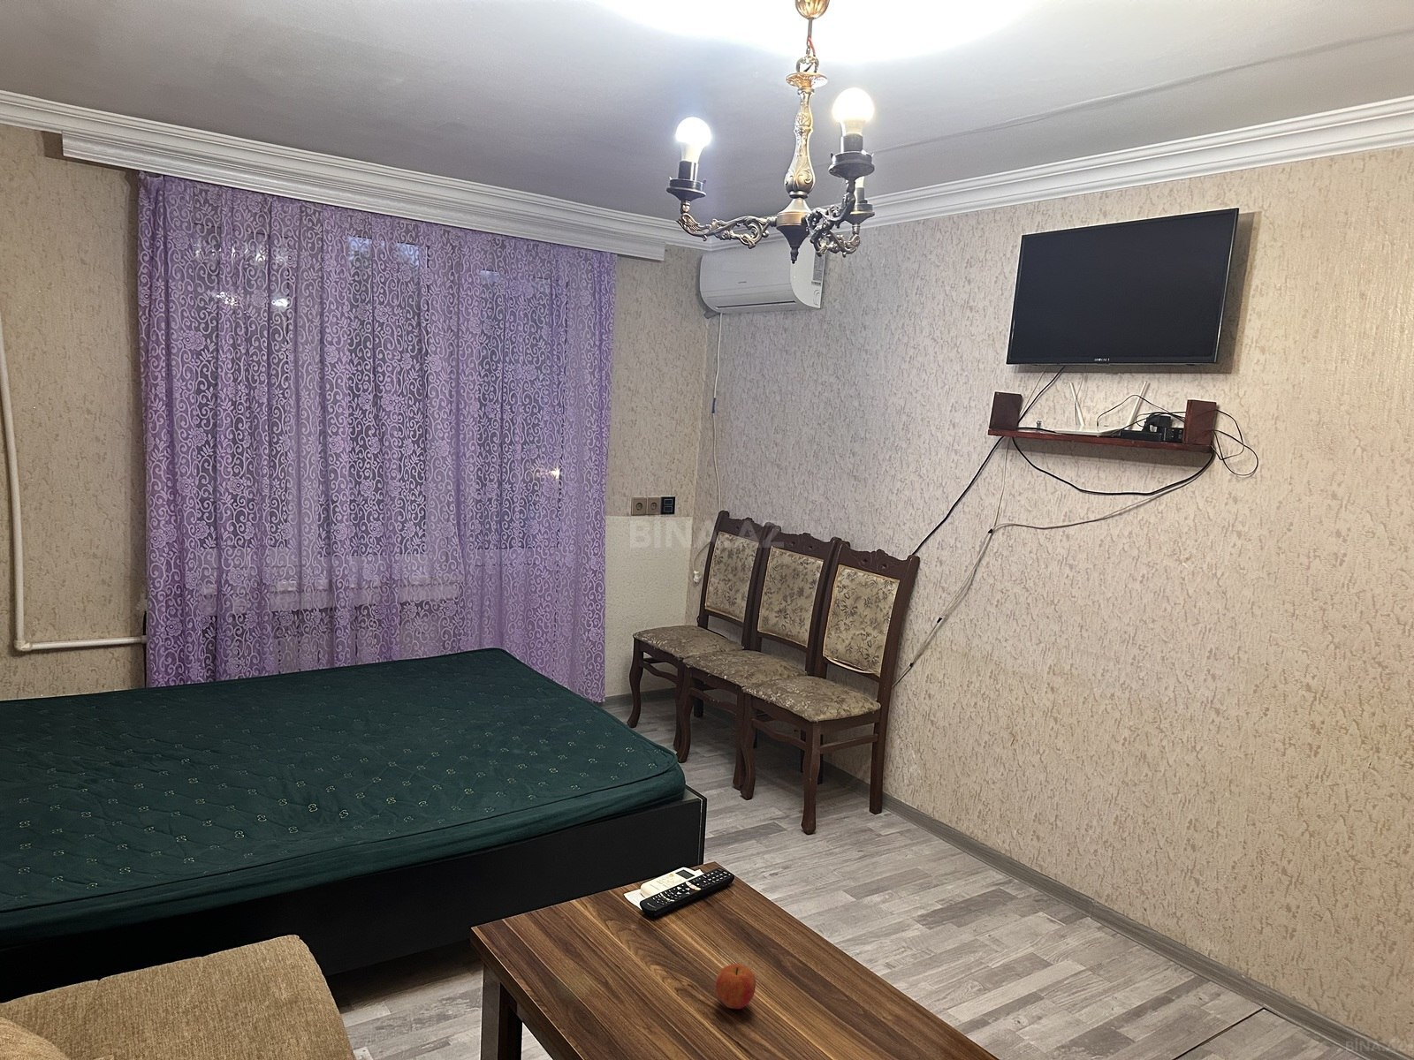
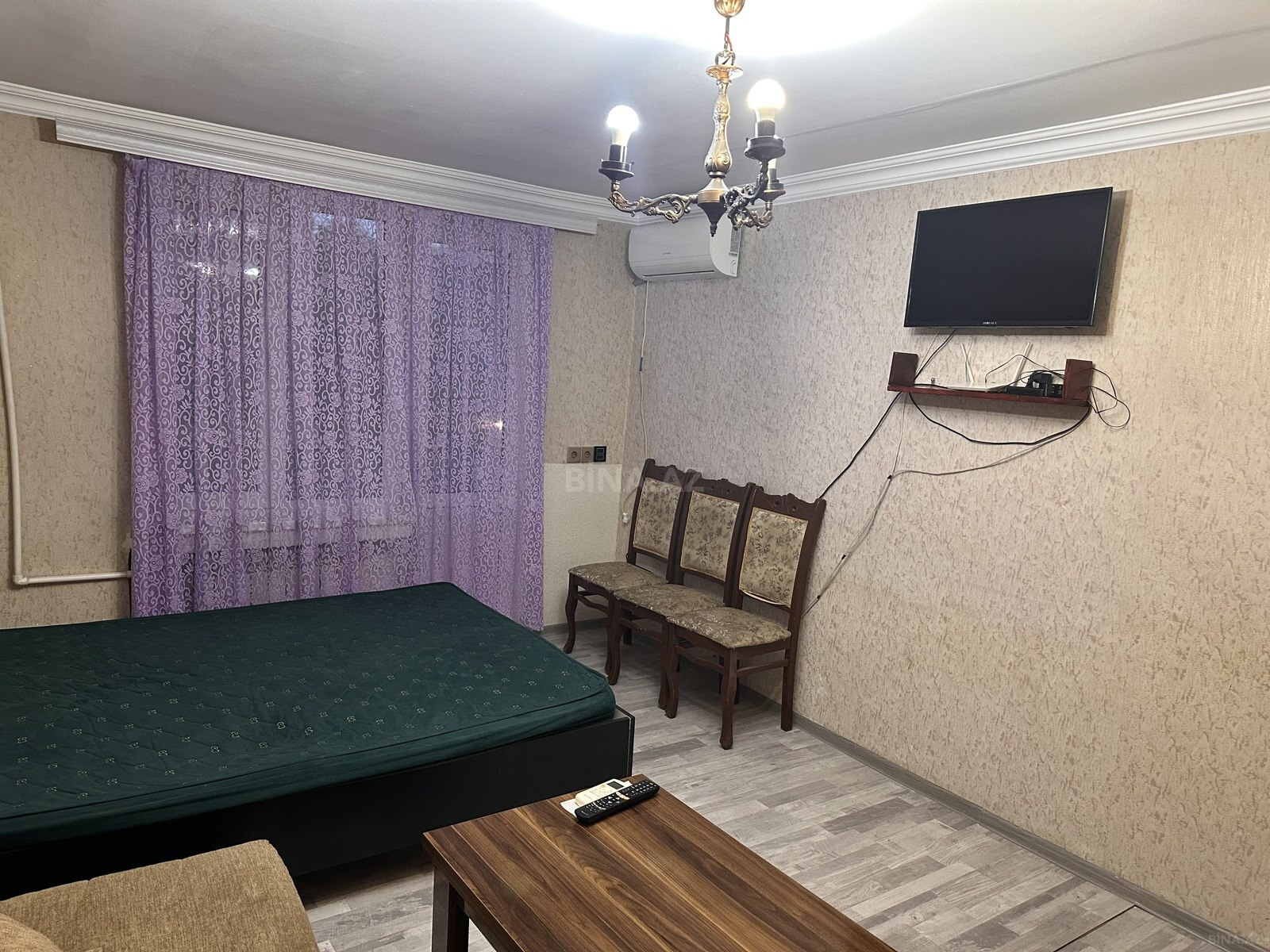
- apple (735, 985)
